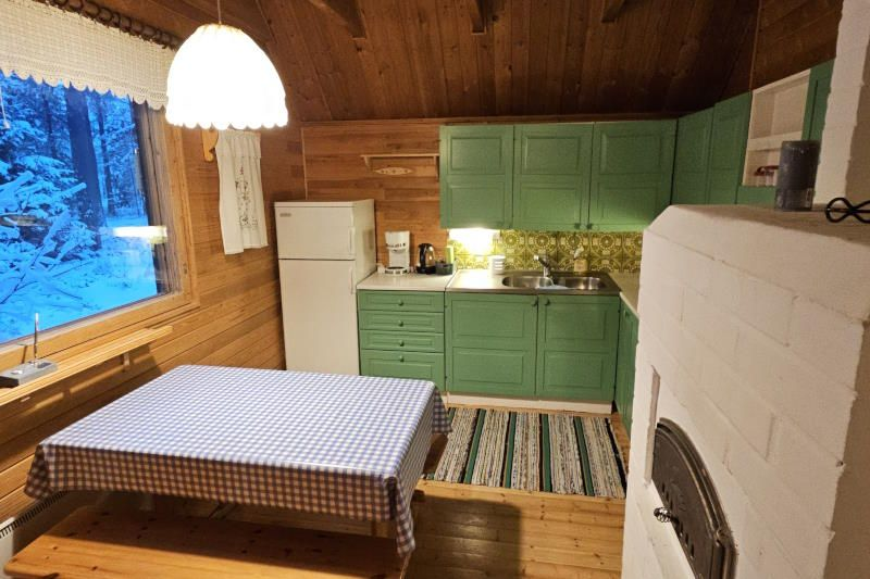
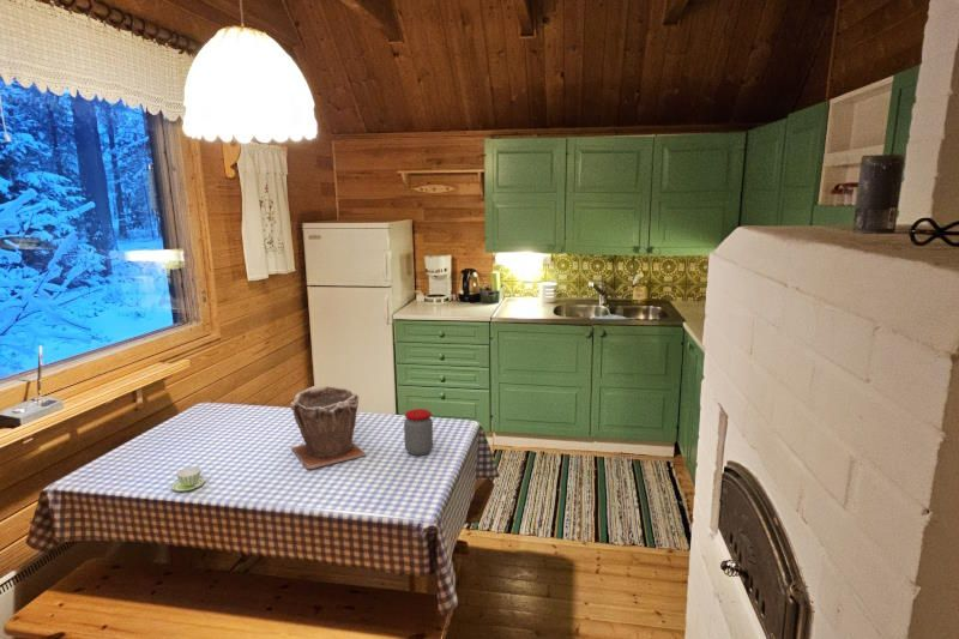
+ cup (187, 478)
+ plant pot (326, 423)
+ jar (418, 432)
